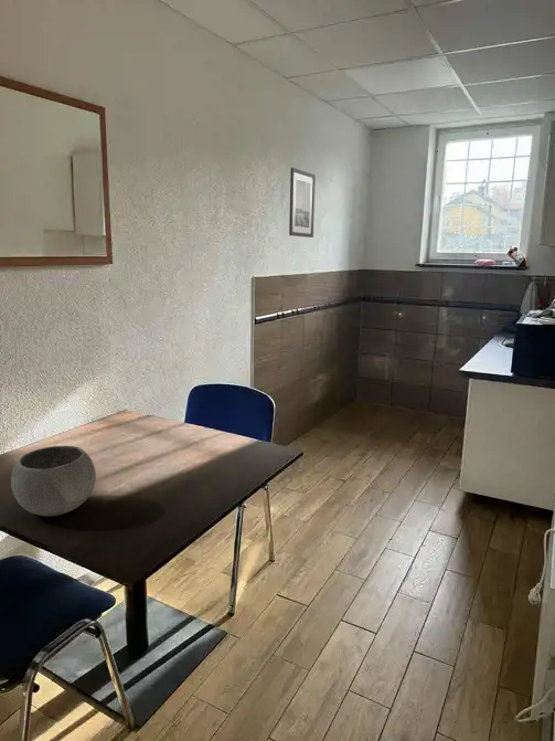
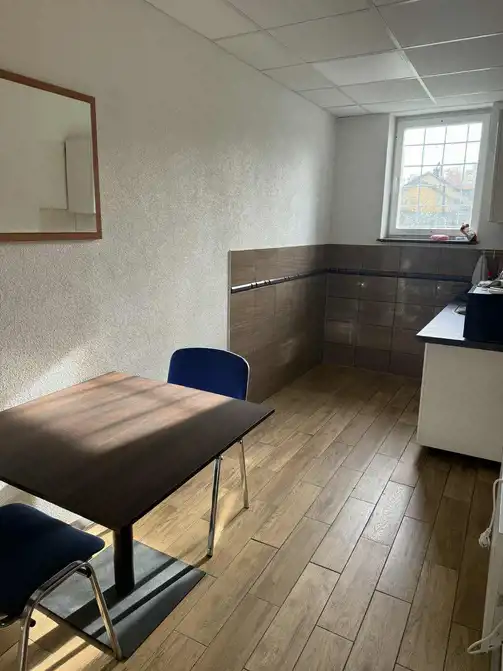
- wall art (302, 204)
- bowl (54, 483)
